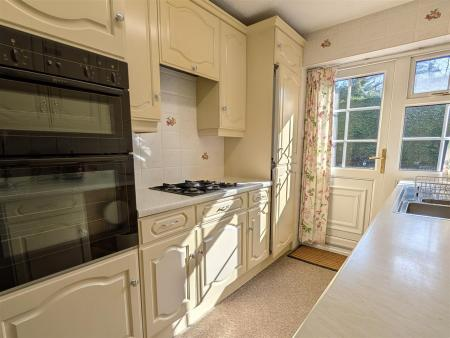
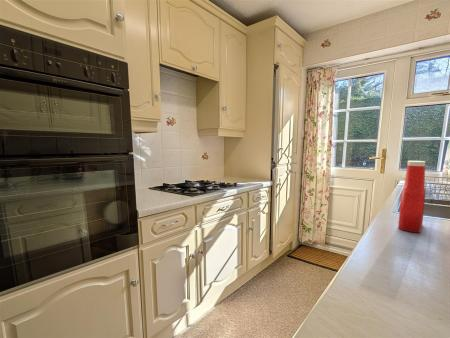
+ soap bottle (413, 194)
